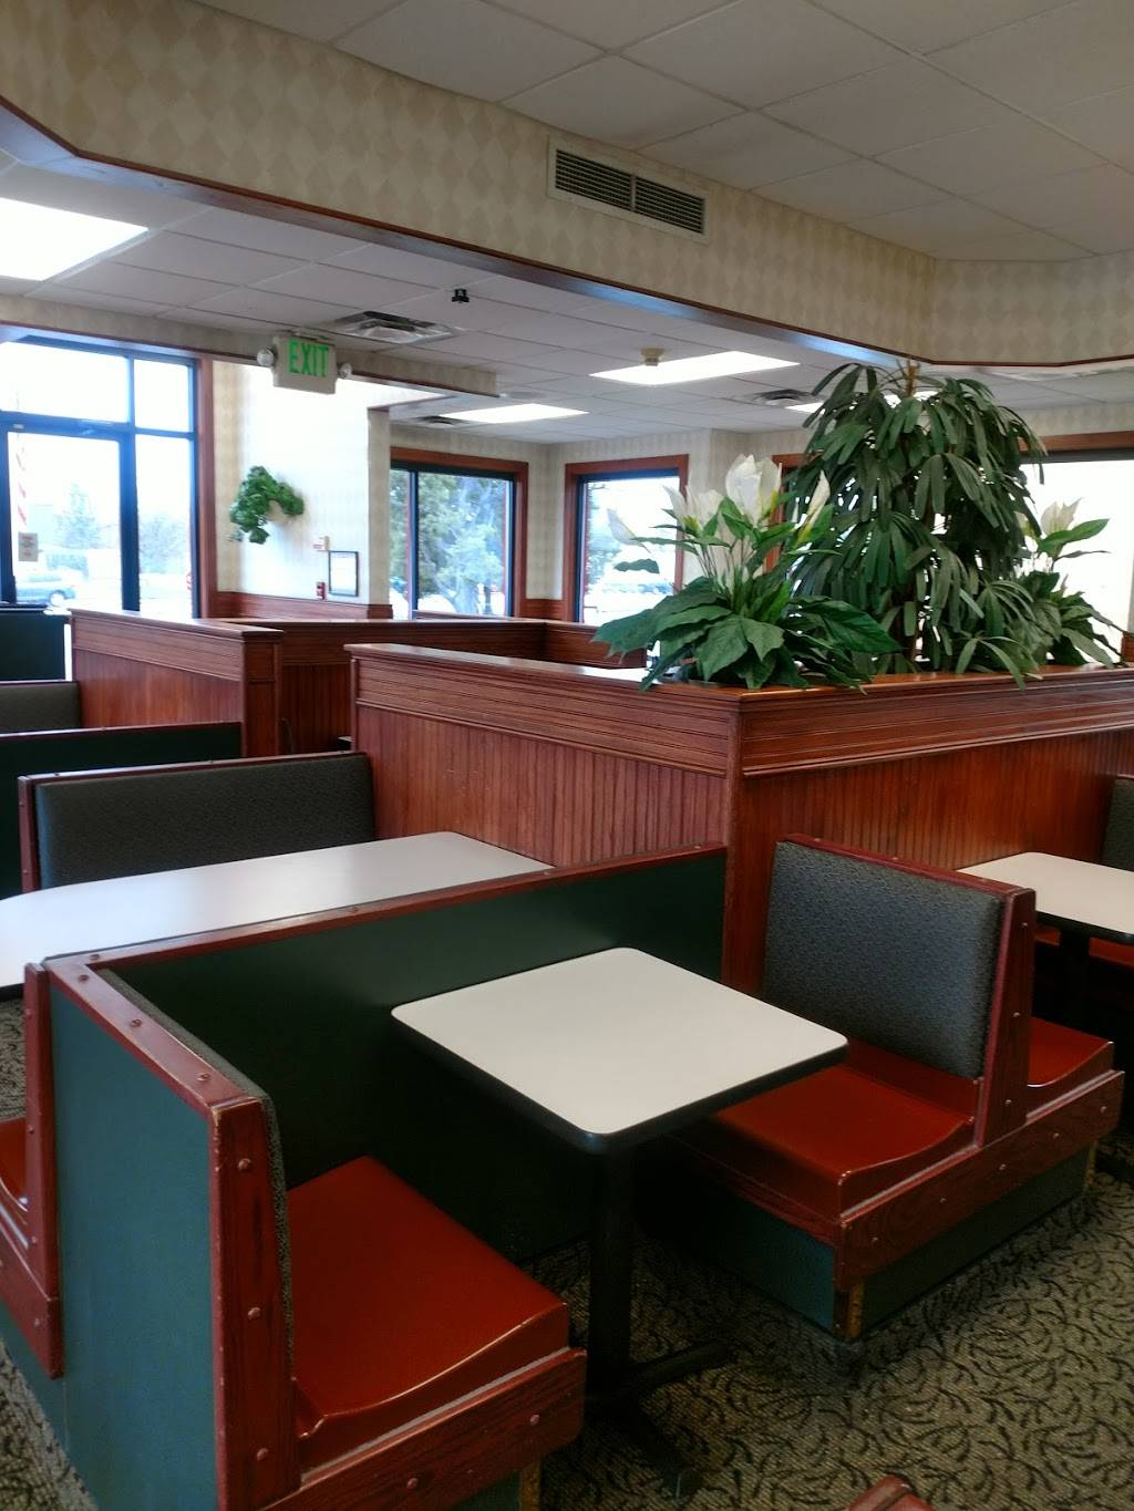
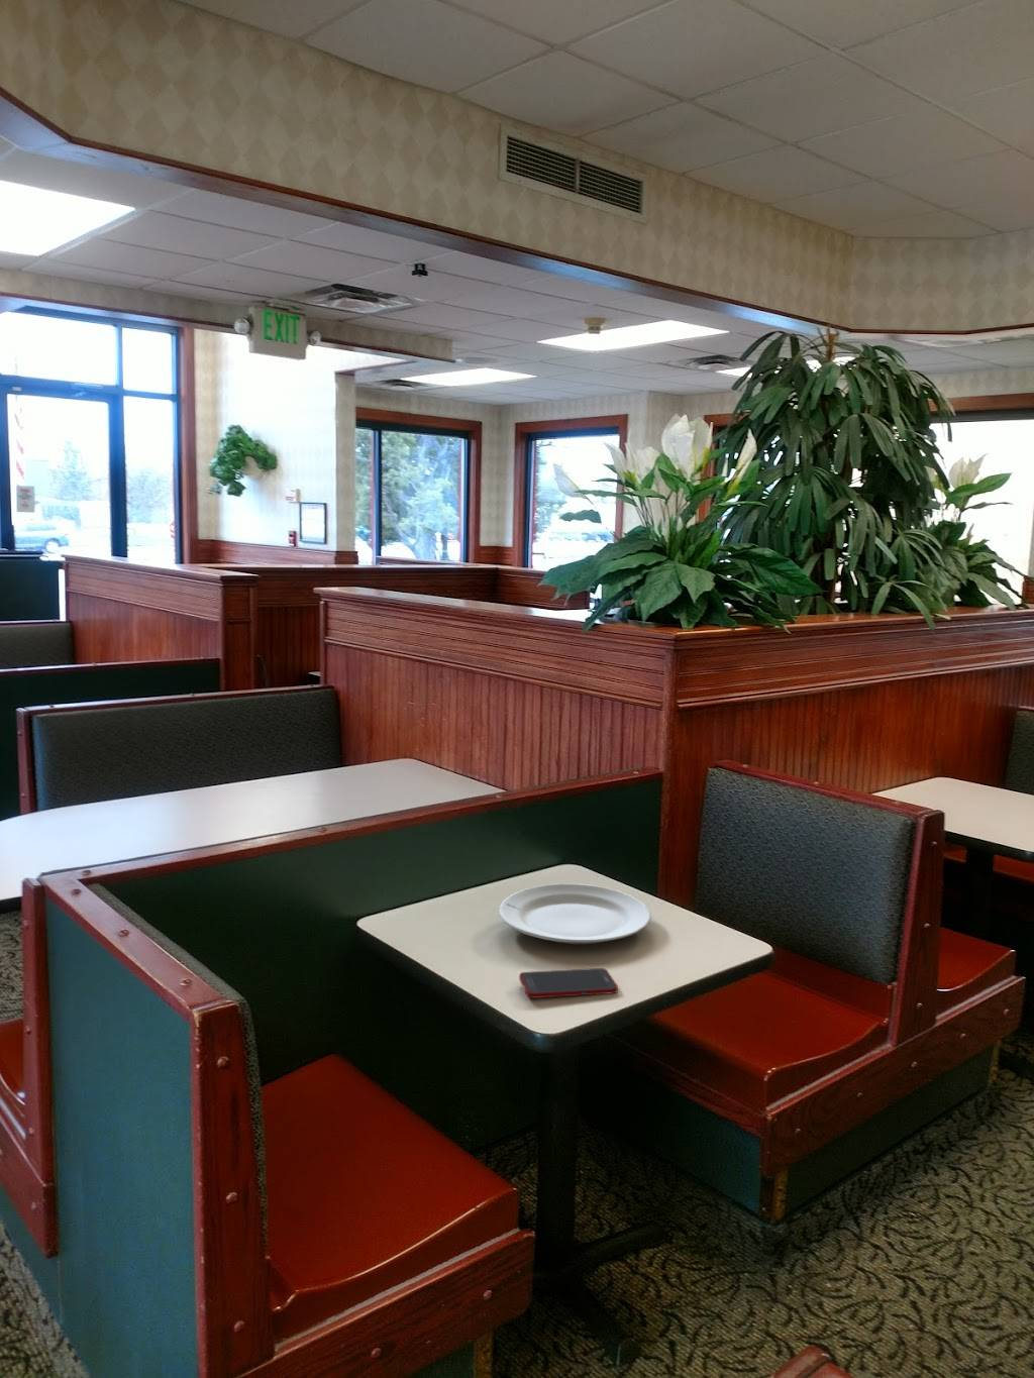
+ chinaware (573, 916)
+ cell phone (567, 983)
